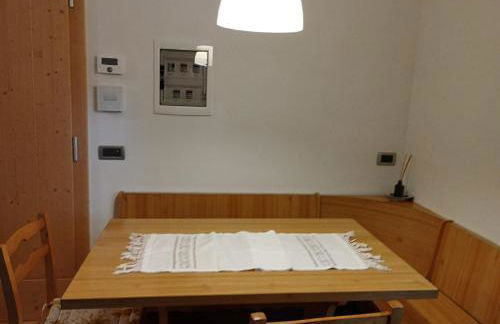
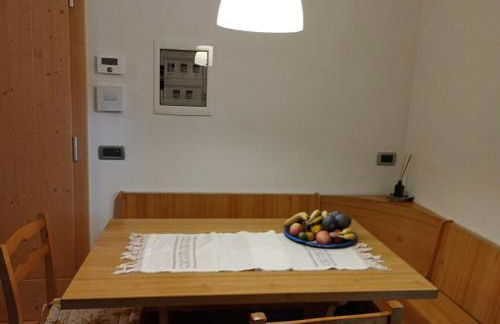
+ fruit bowl (320, 222)
